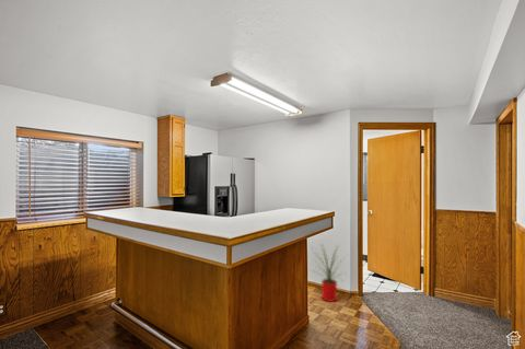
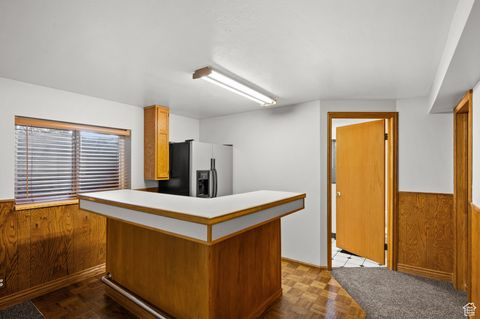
- house plant (329, 270)
